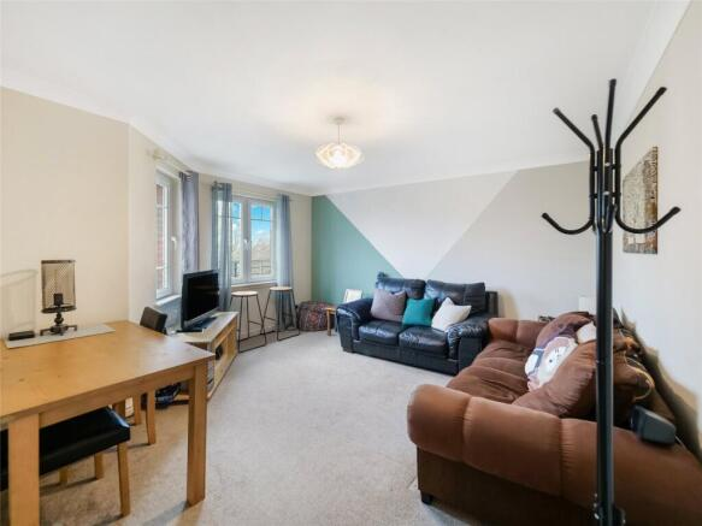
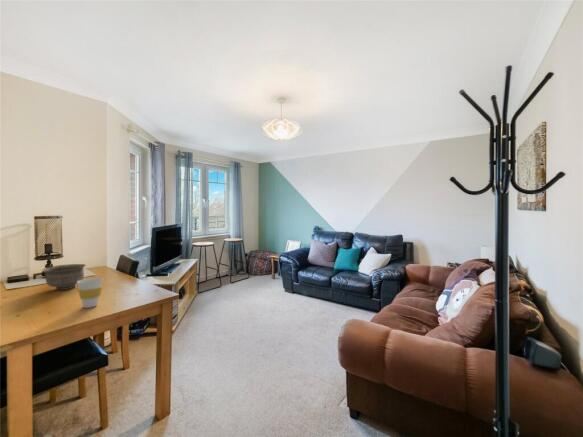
+ bowl (65, 277)
+ cup (90, 293)
